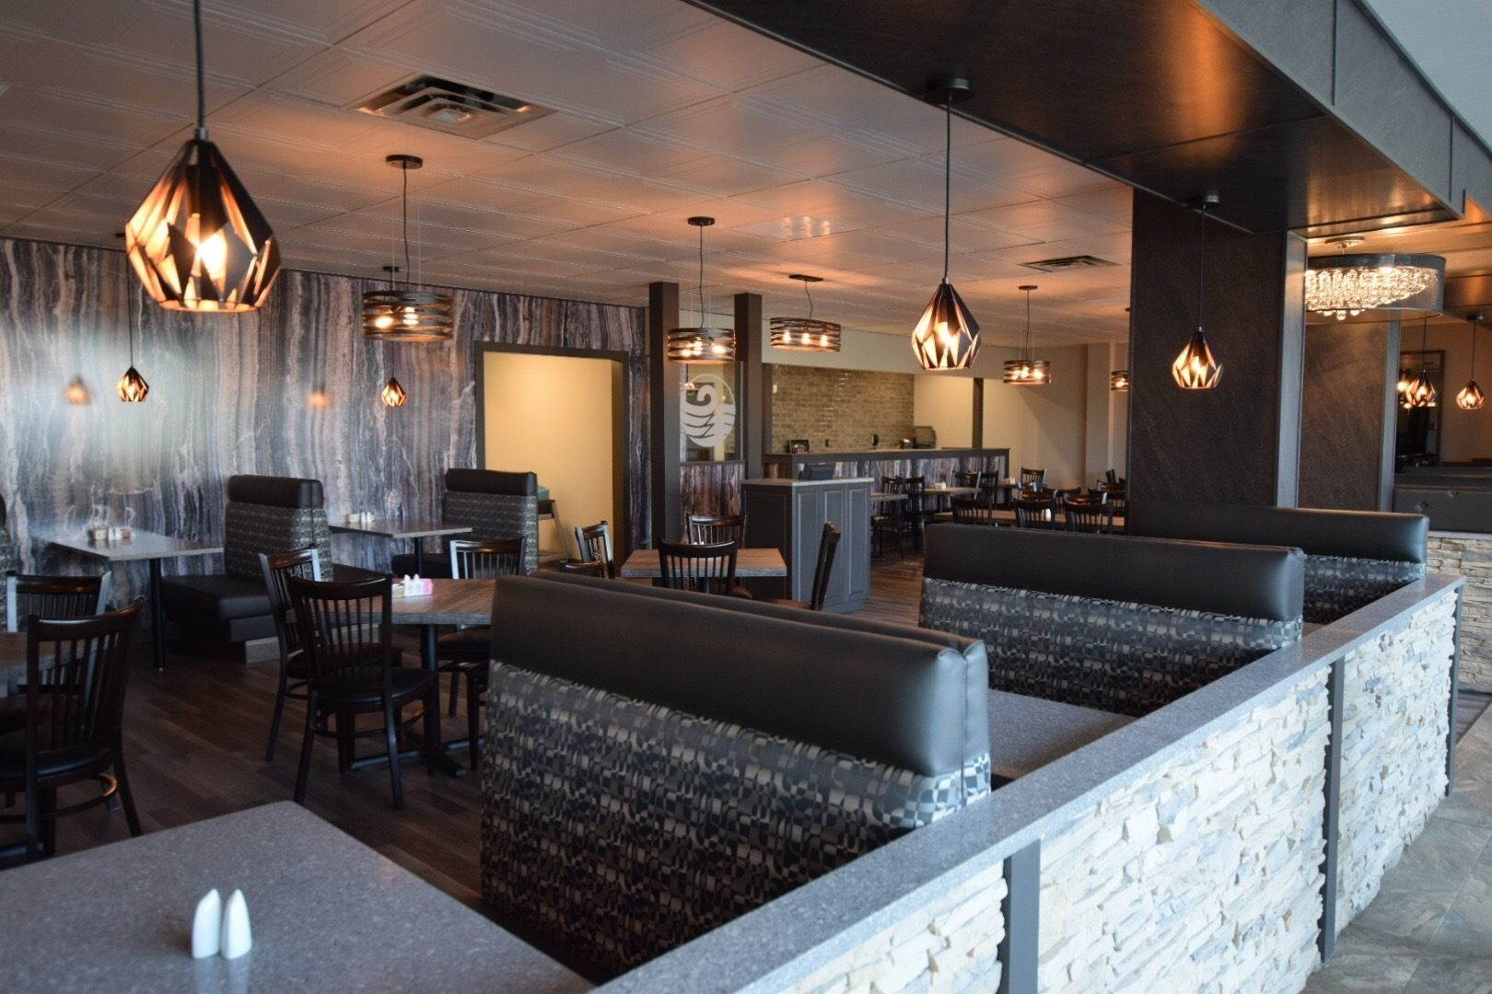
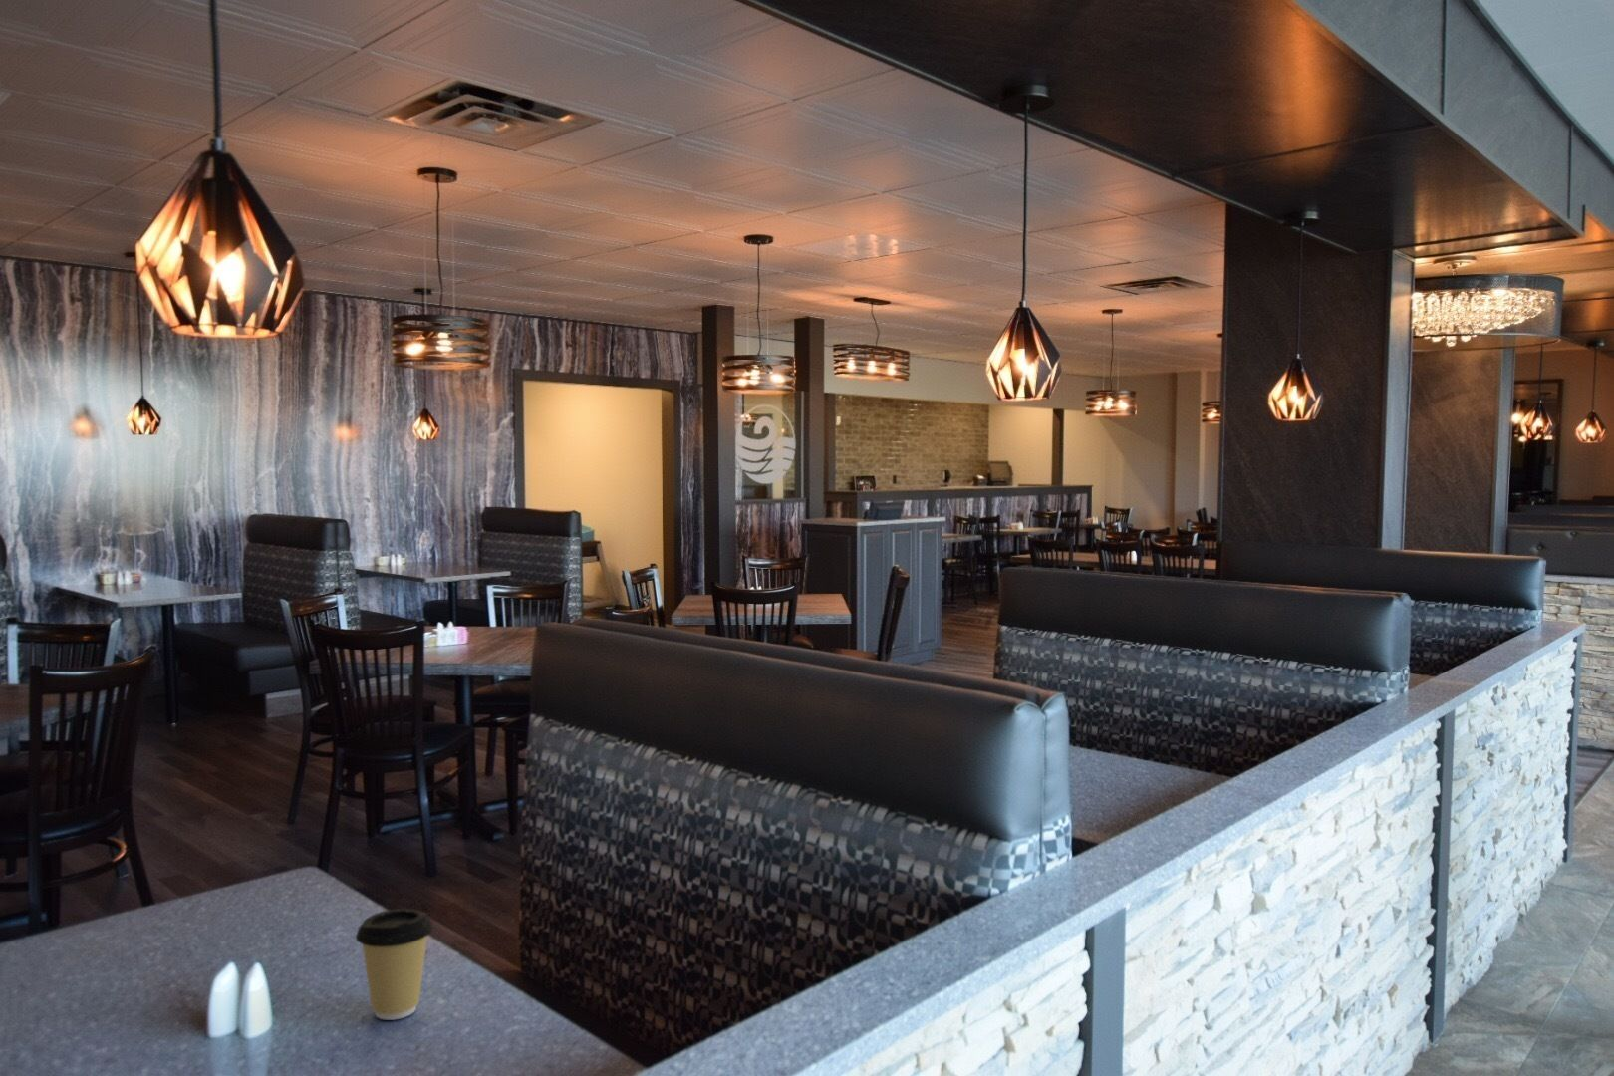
+ coffee cup (395, 962)
